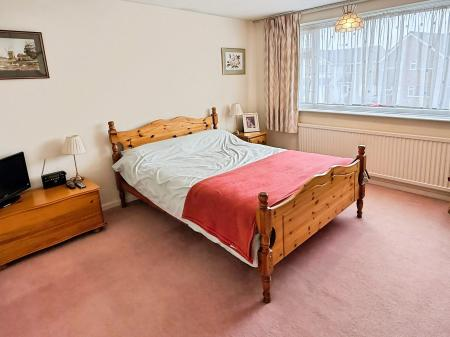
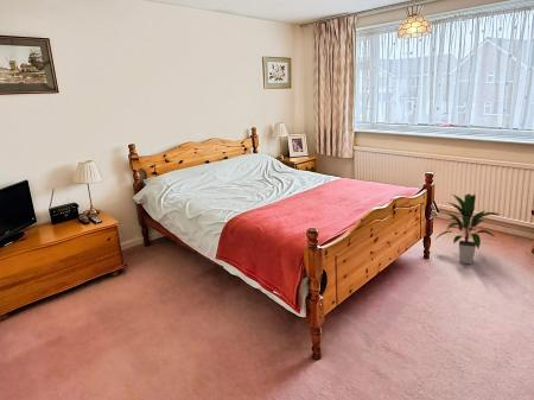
+ indoor plant (465, 226)
